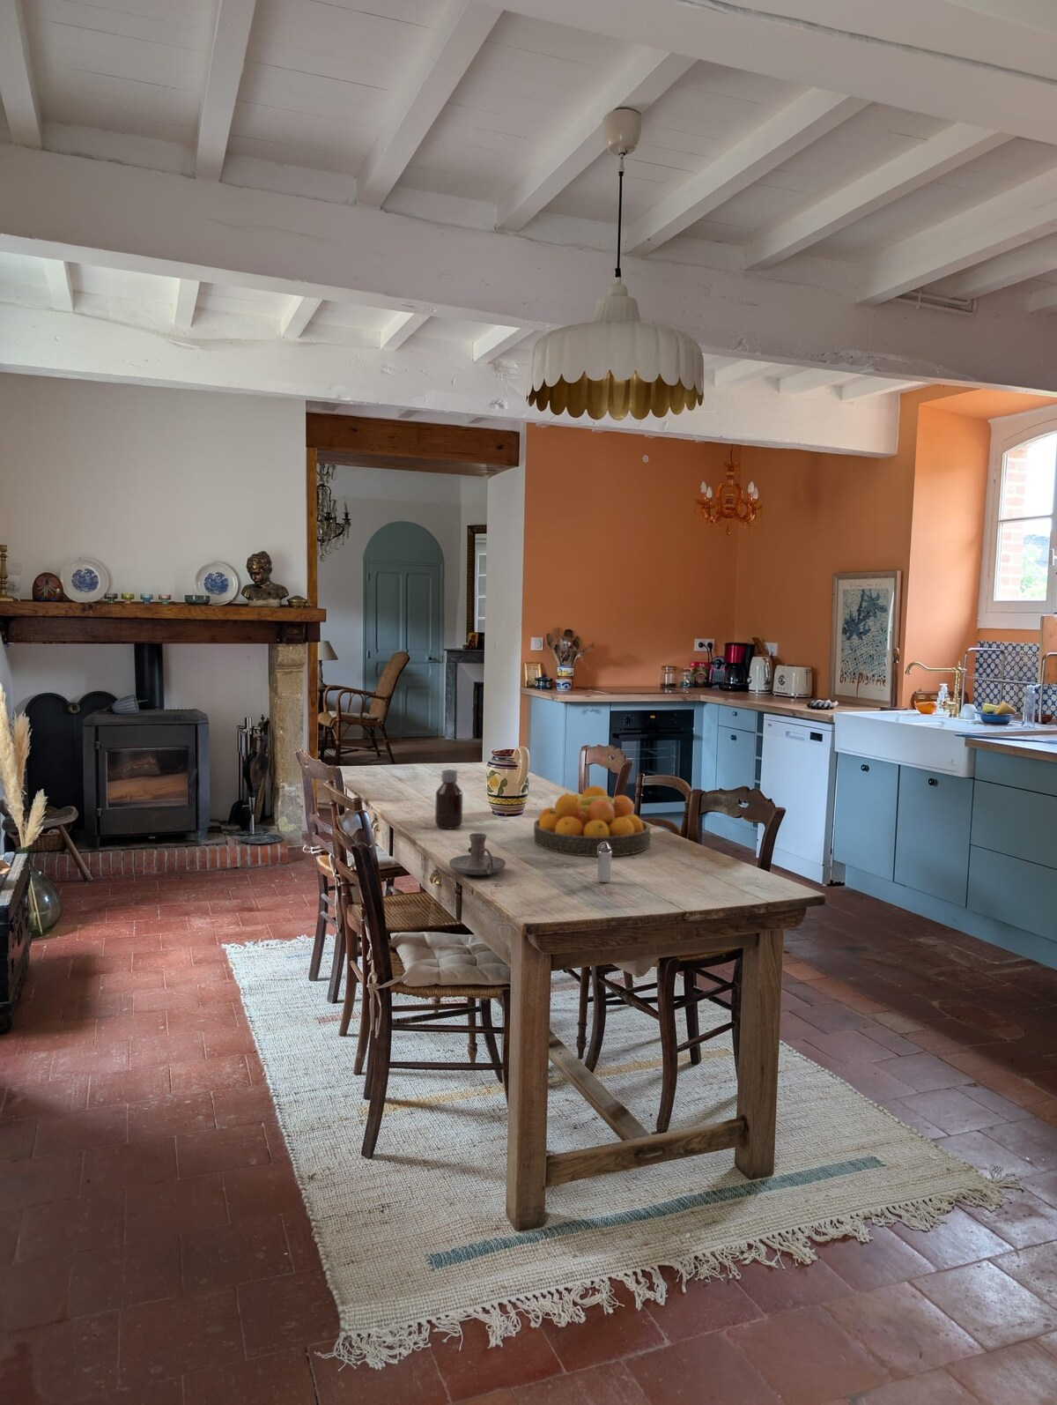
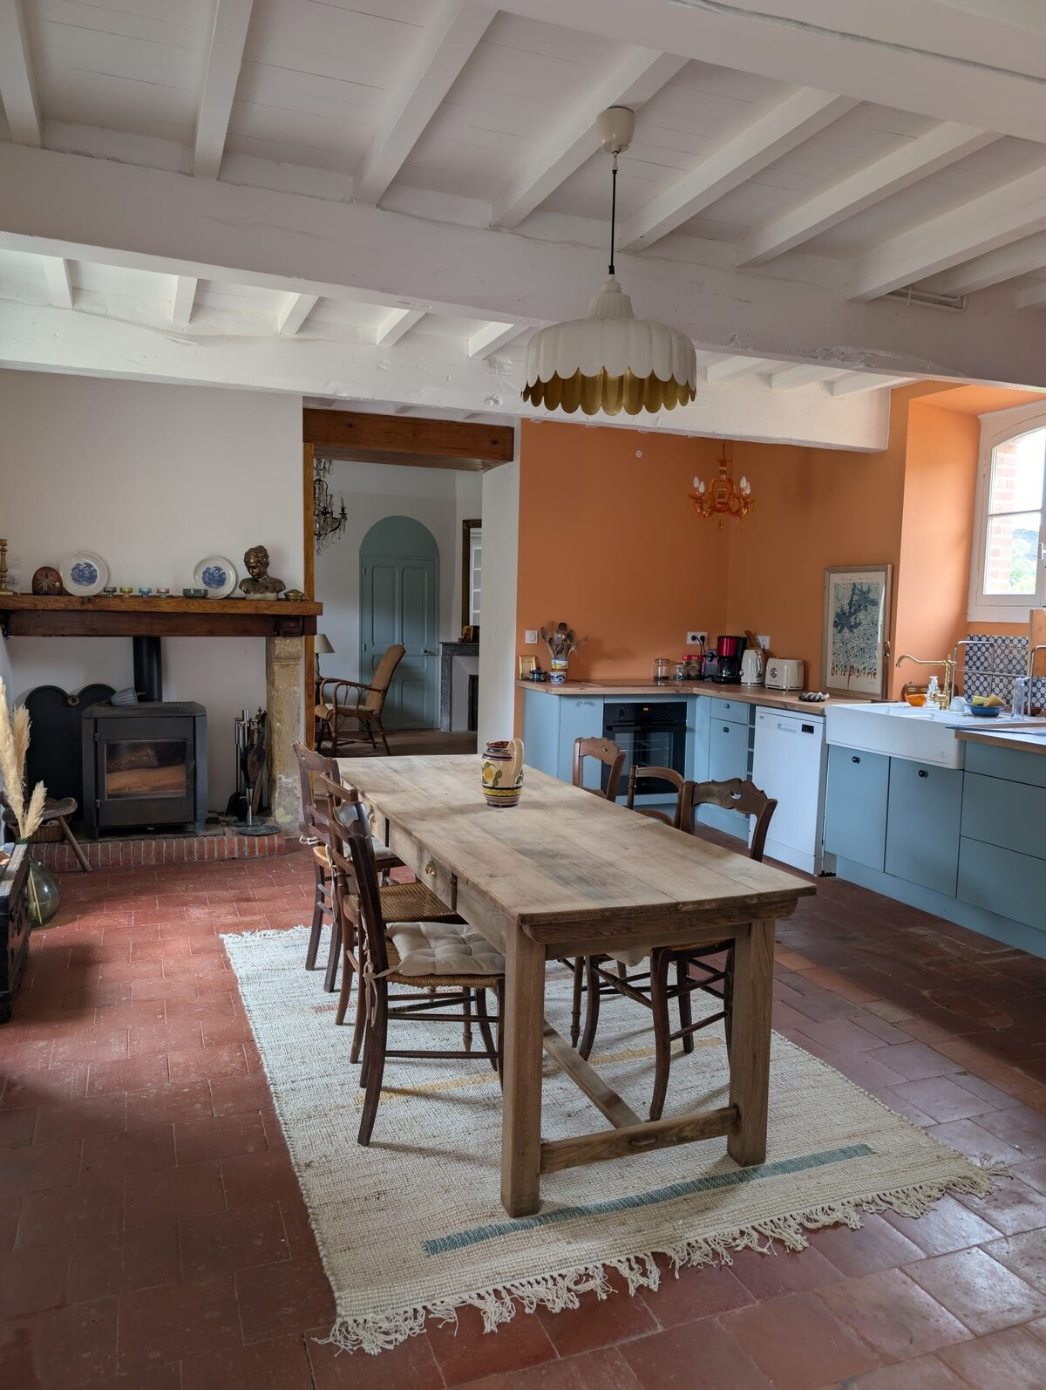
- shaker (604, 861)
- bottle (449, 799)
- fruit bowl (592, 816)
- candle holder (480, 855)
